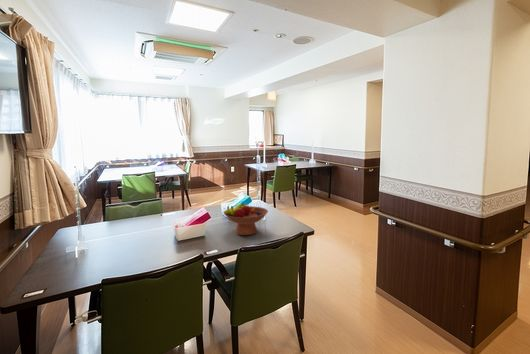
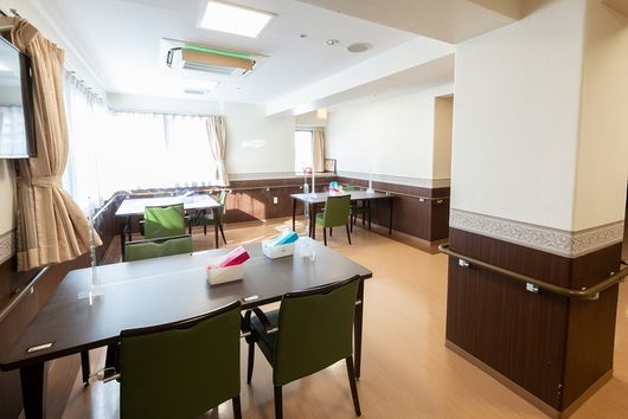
- fruit bowl (246, 217)
